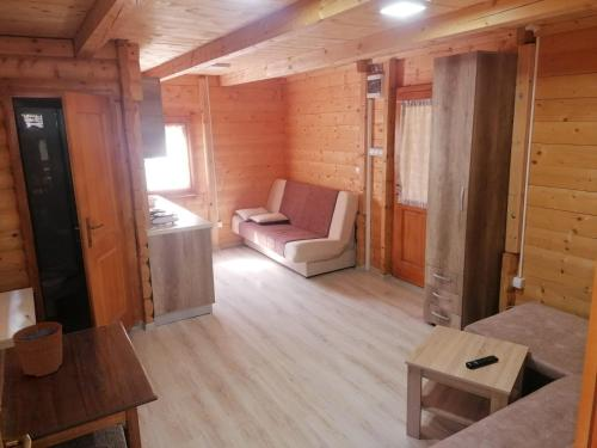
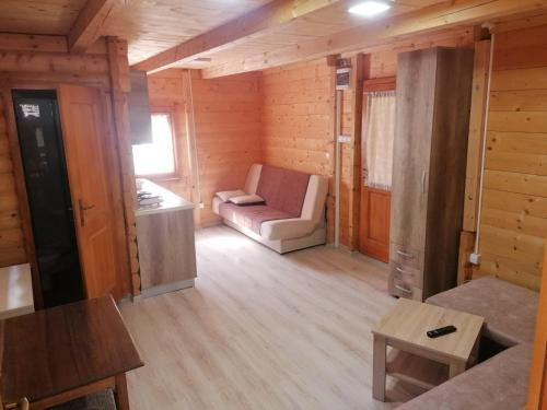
- plant pot (38, 340)
